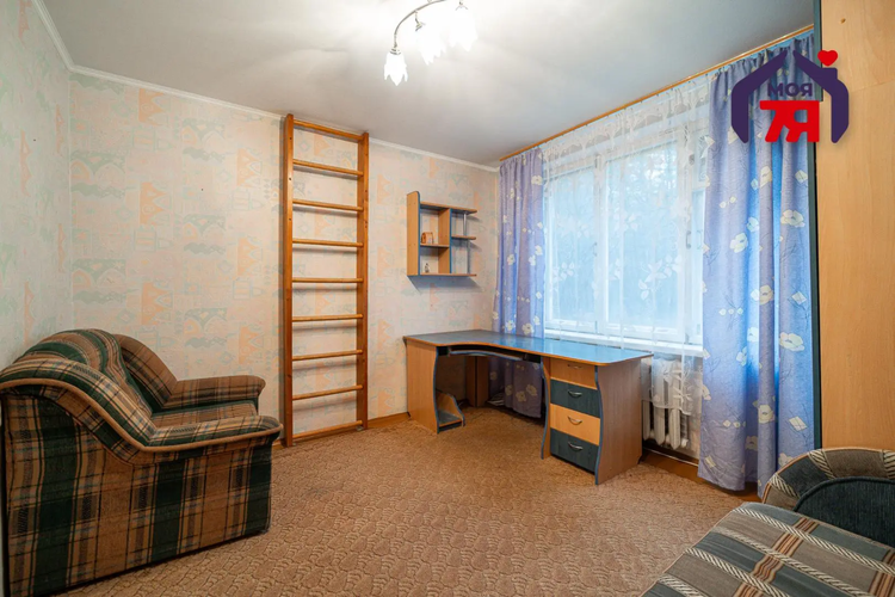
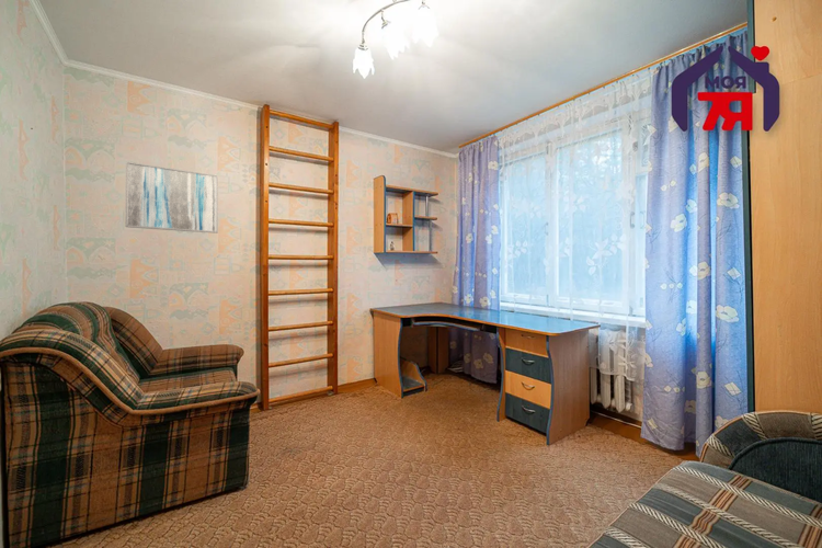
+ wall art (174, 199)
